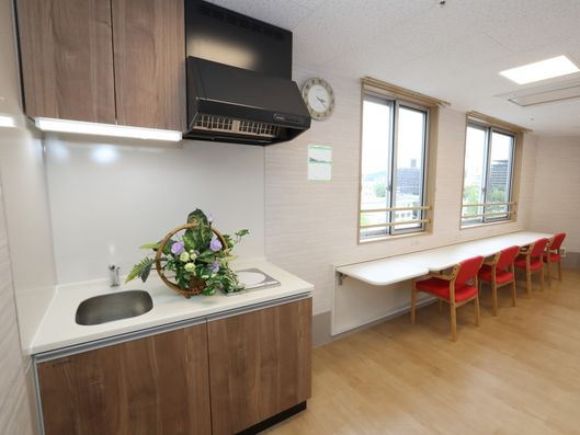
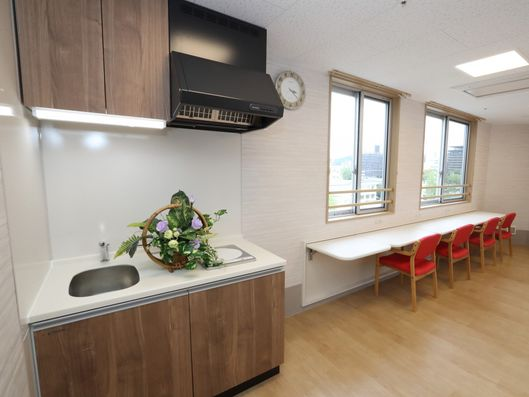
- calendar (319, 162)
